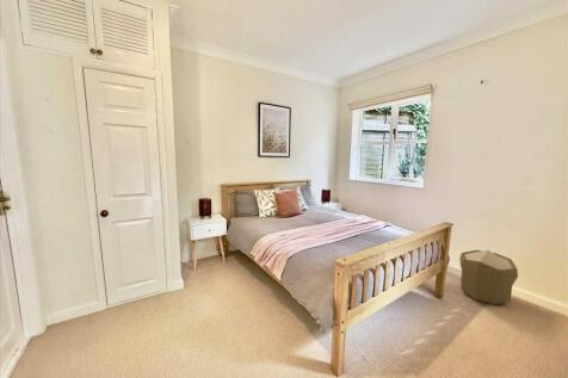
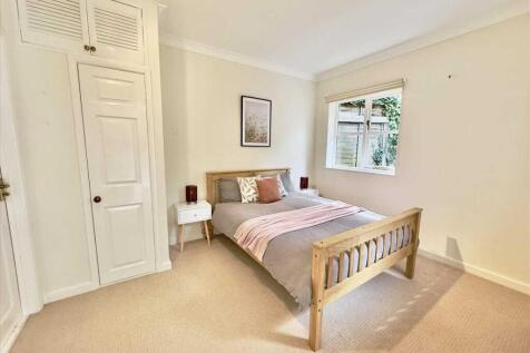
- pouf (486, 272)
